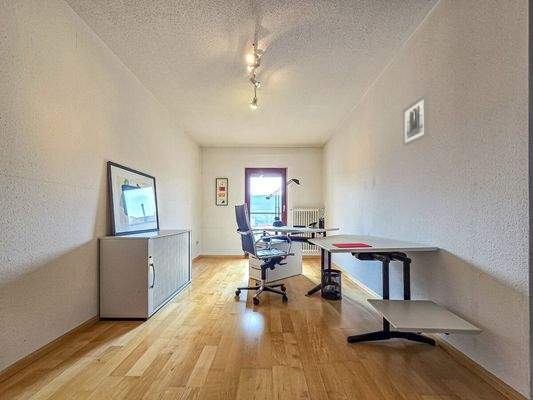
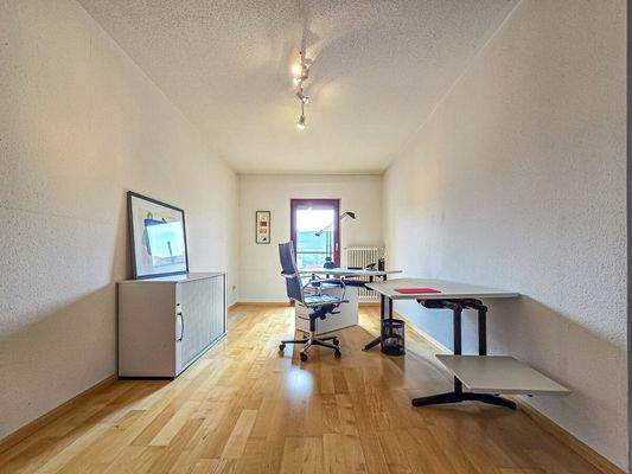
- wall art (414, 122)
